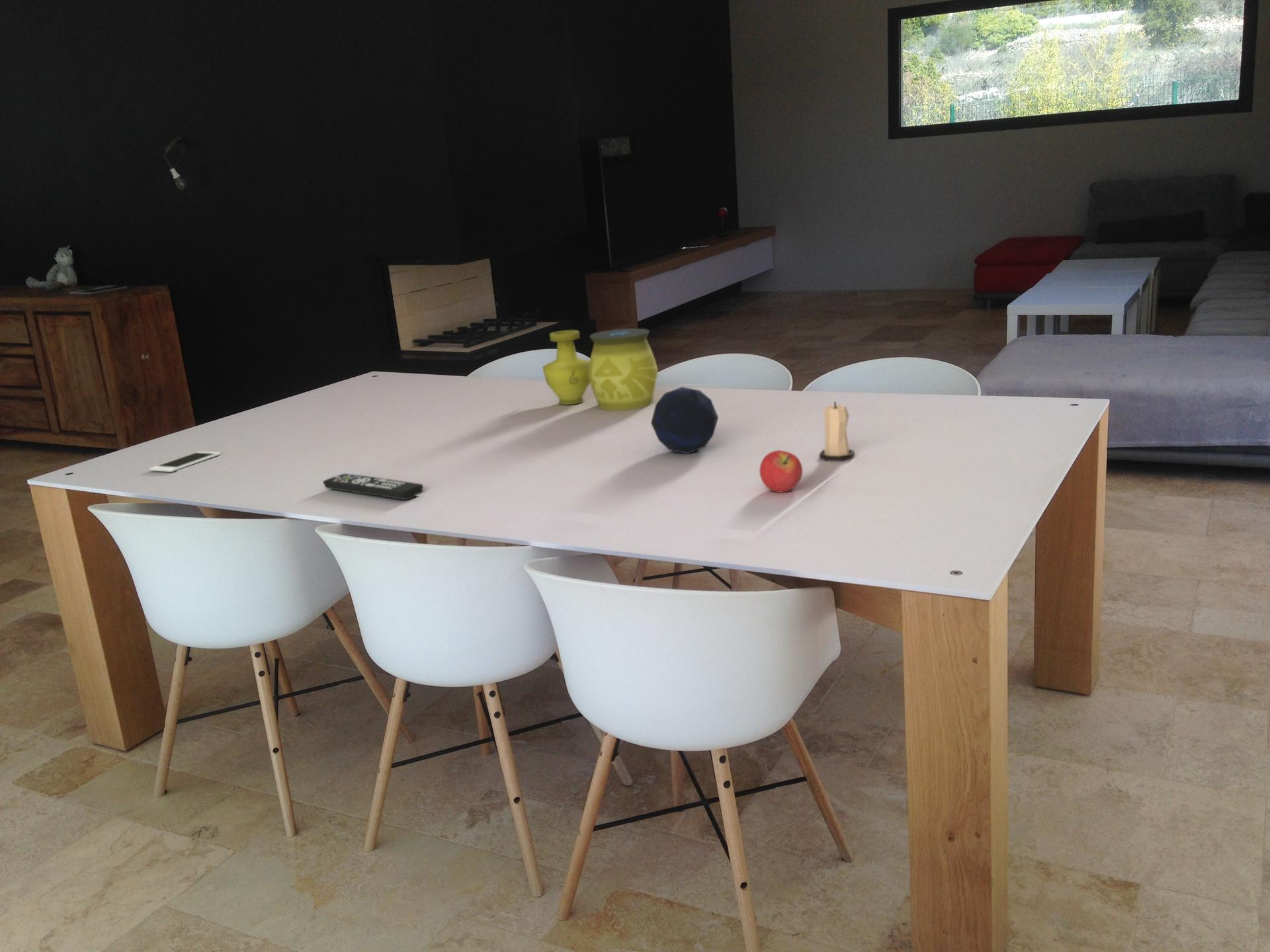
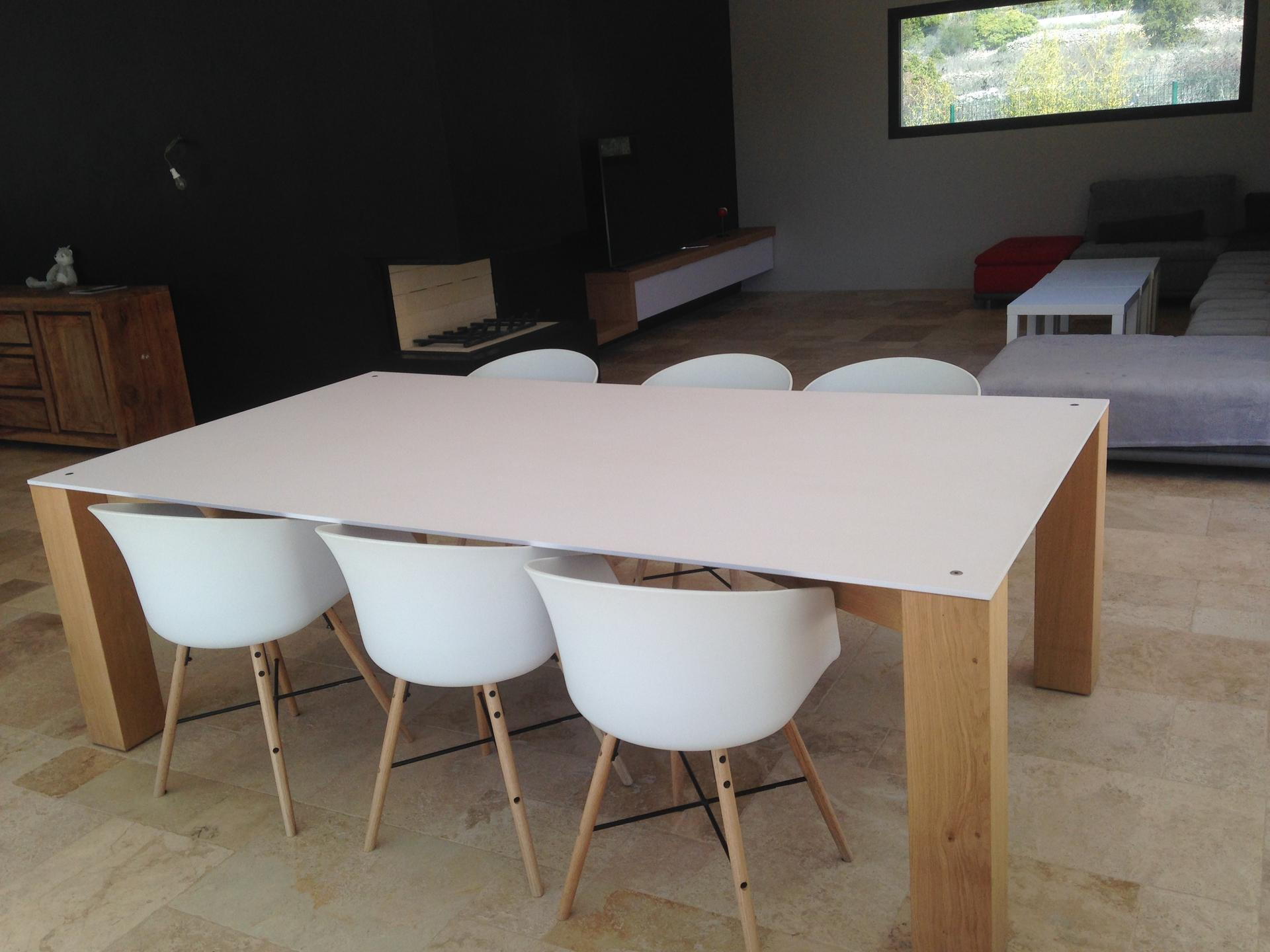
- fruit (781, 471)
- cell phone (185, 461)
- decorative orb (685, 420)
- remote control (372, 487)
- decorative vase (597, 368)
- candle (836, 429)
